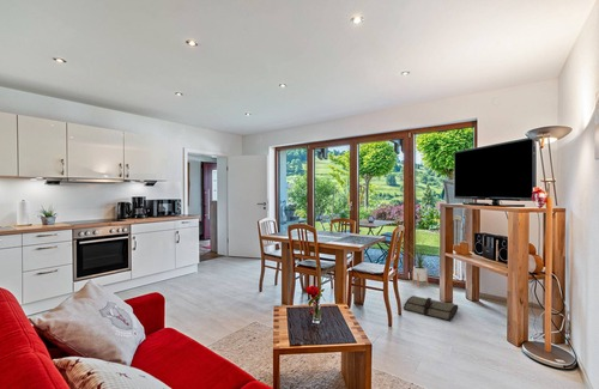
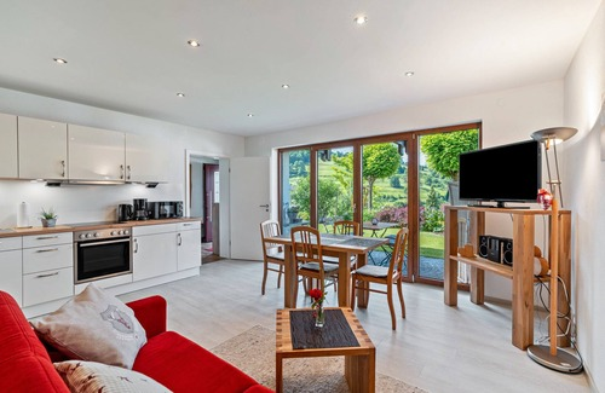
- house plant (420, 261)
- tool roll (430, 303)
